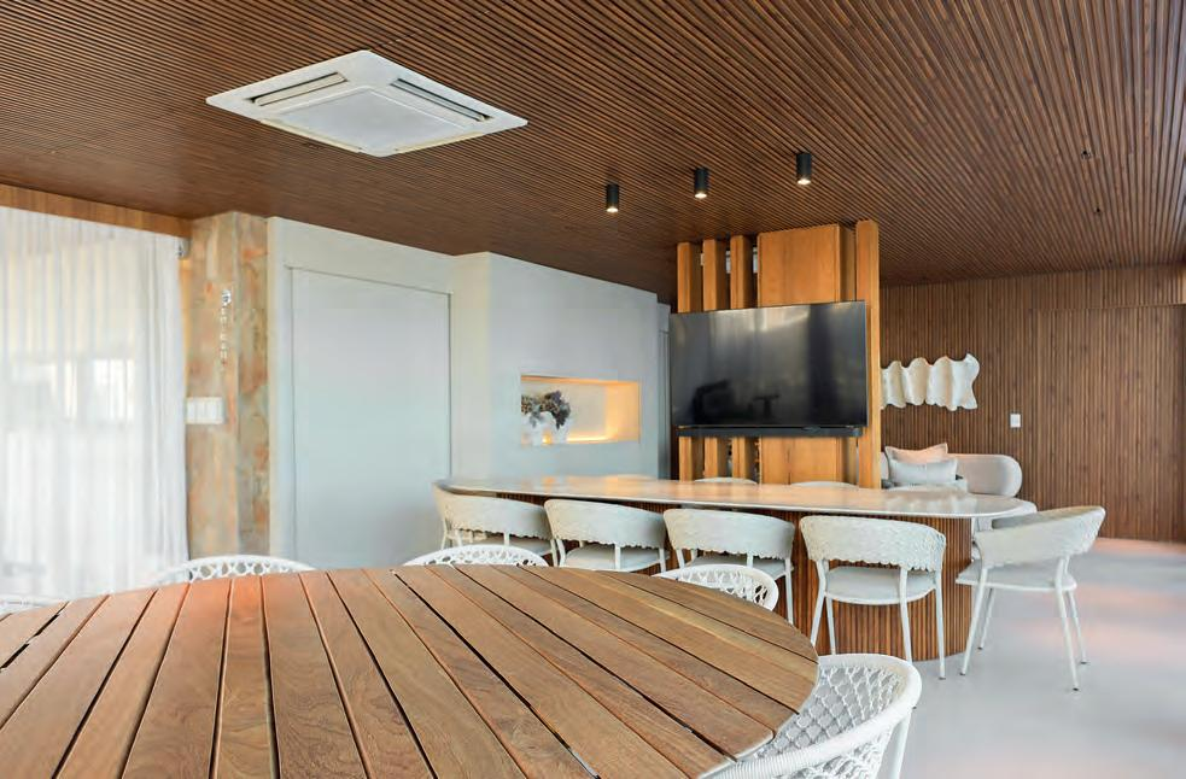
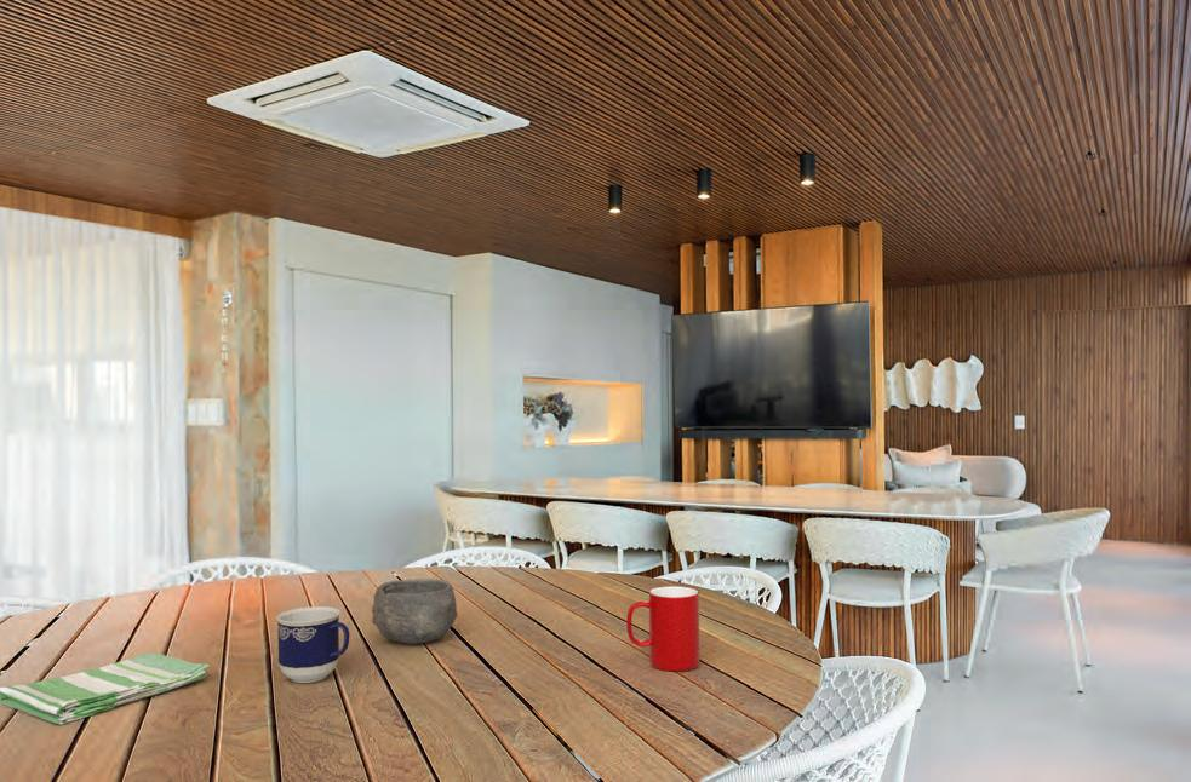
+ dish towel (107, 682)
+ cup (316, 646)
+ bowl (414, 611)
+ cup (664, 627)
